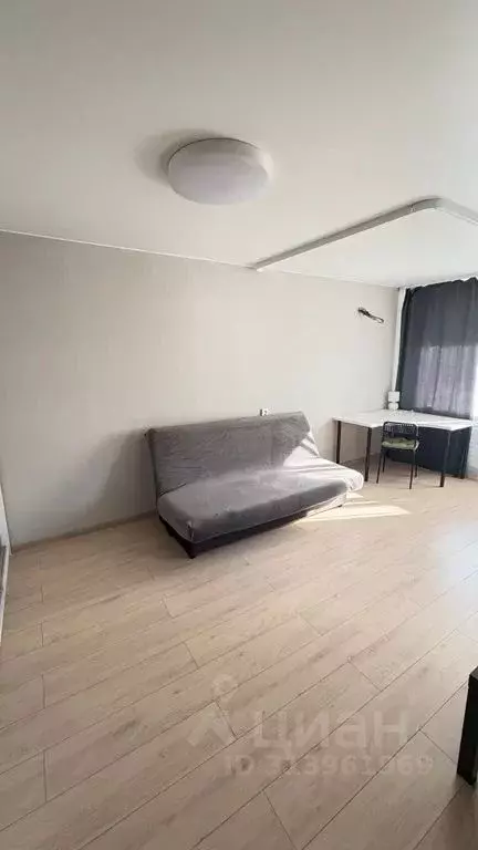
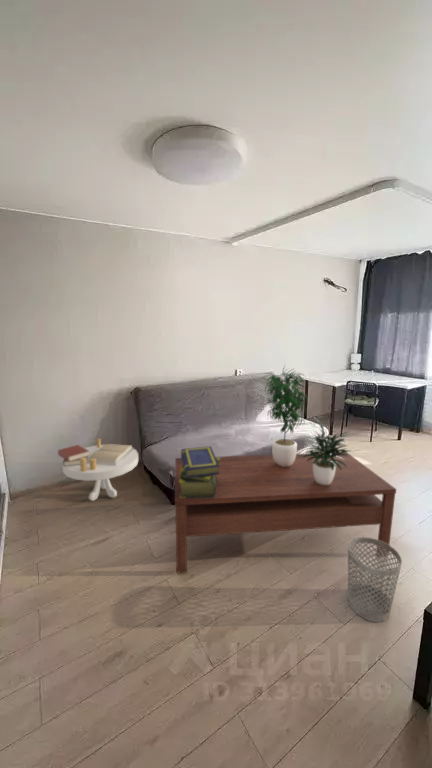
+ wastebasket (371, 579)
+ potted plant (301, 420)
+ side table (101, 470)
+ stack of books (199, 470)
+ coffee table (273, 503)
